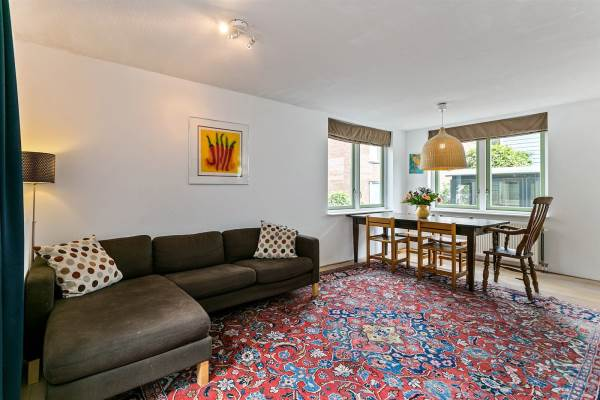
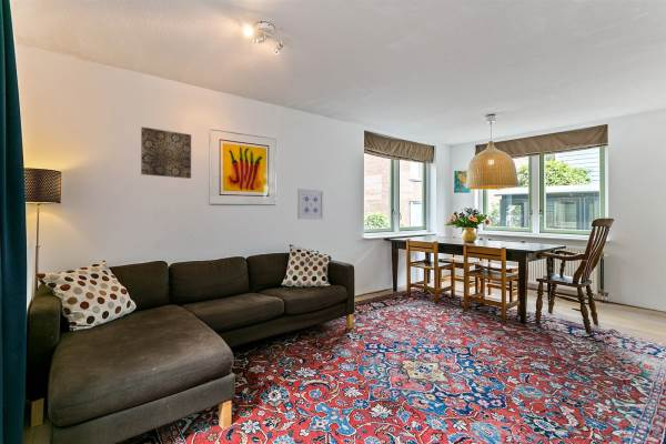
+ wall art (167, 153)
+ wall art (311, 204)
